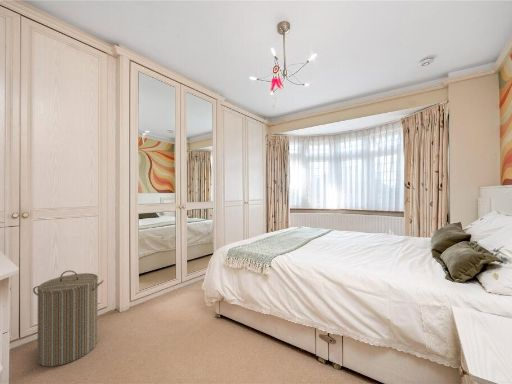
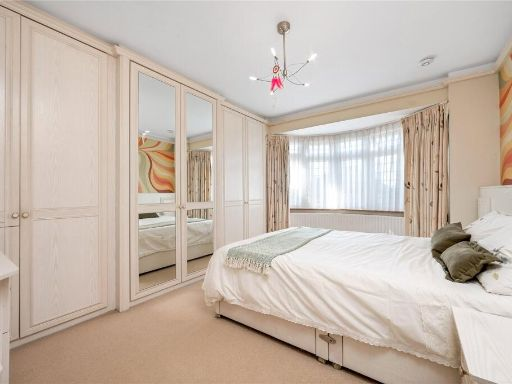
- laundry hamper (69, 310)
